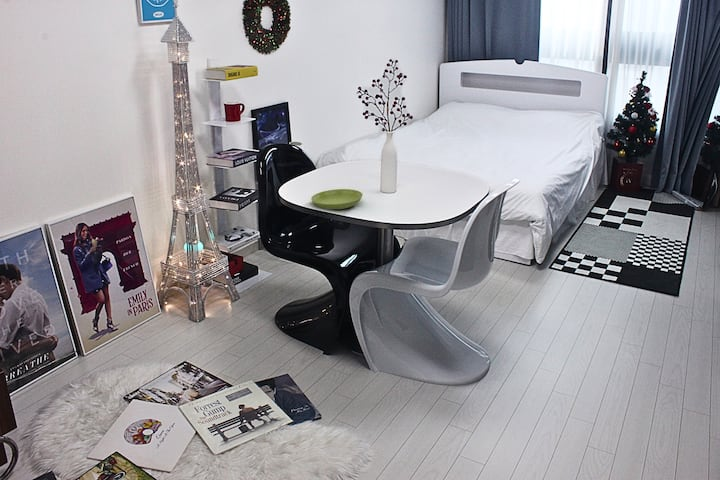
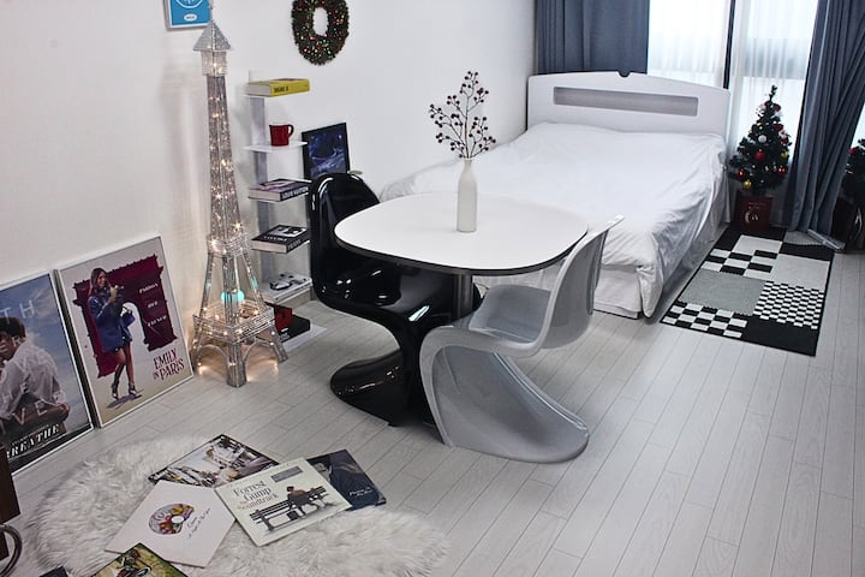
- saucer (337, 199)
